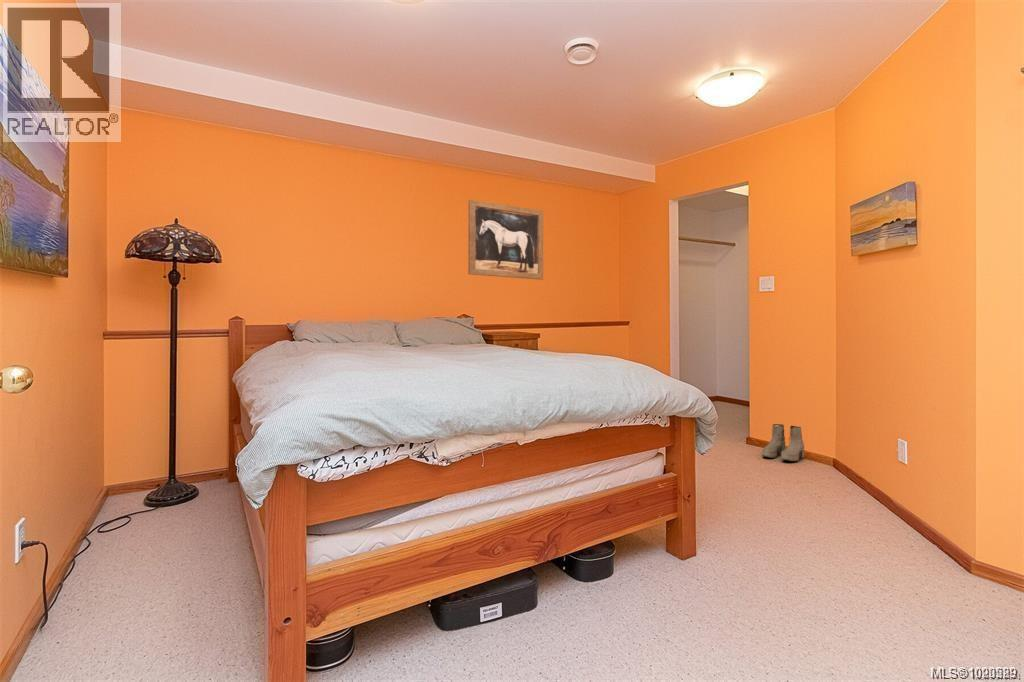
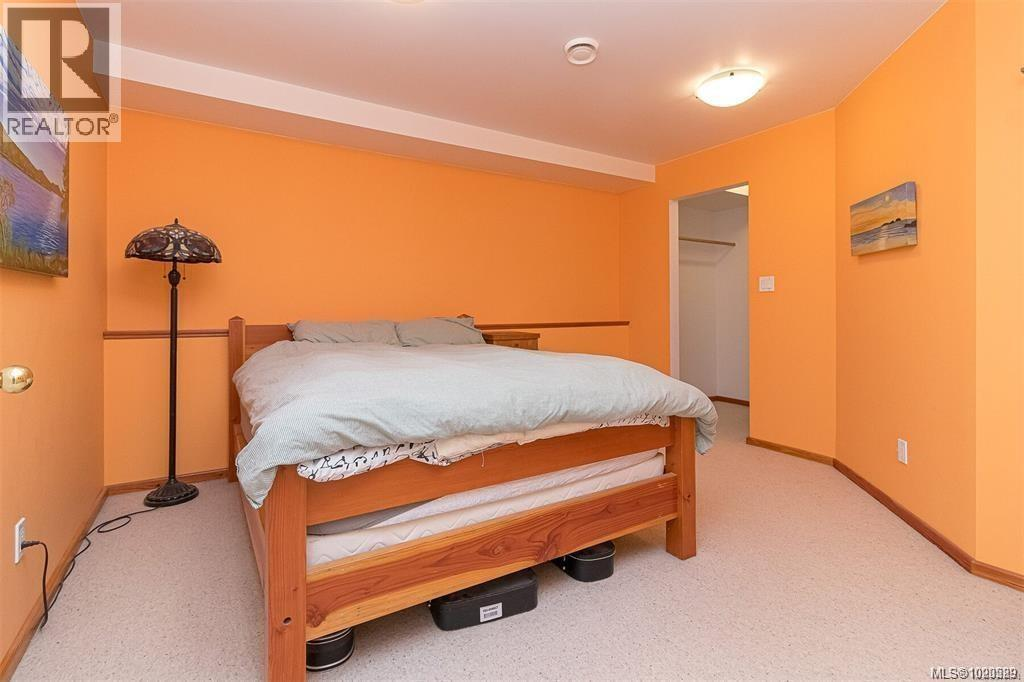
- wall art (507, 241)
- boots (783, 441)
